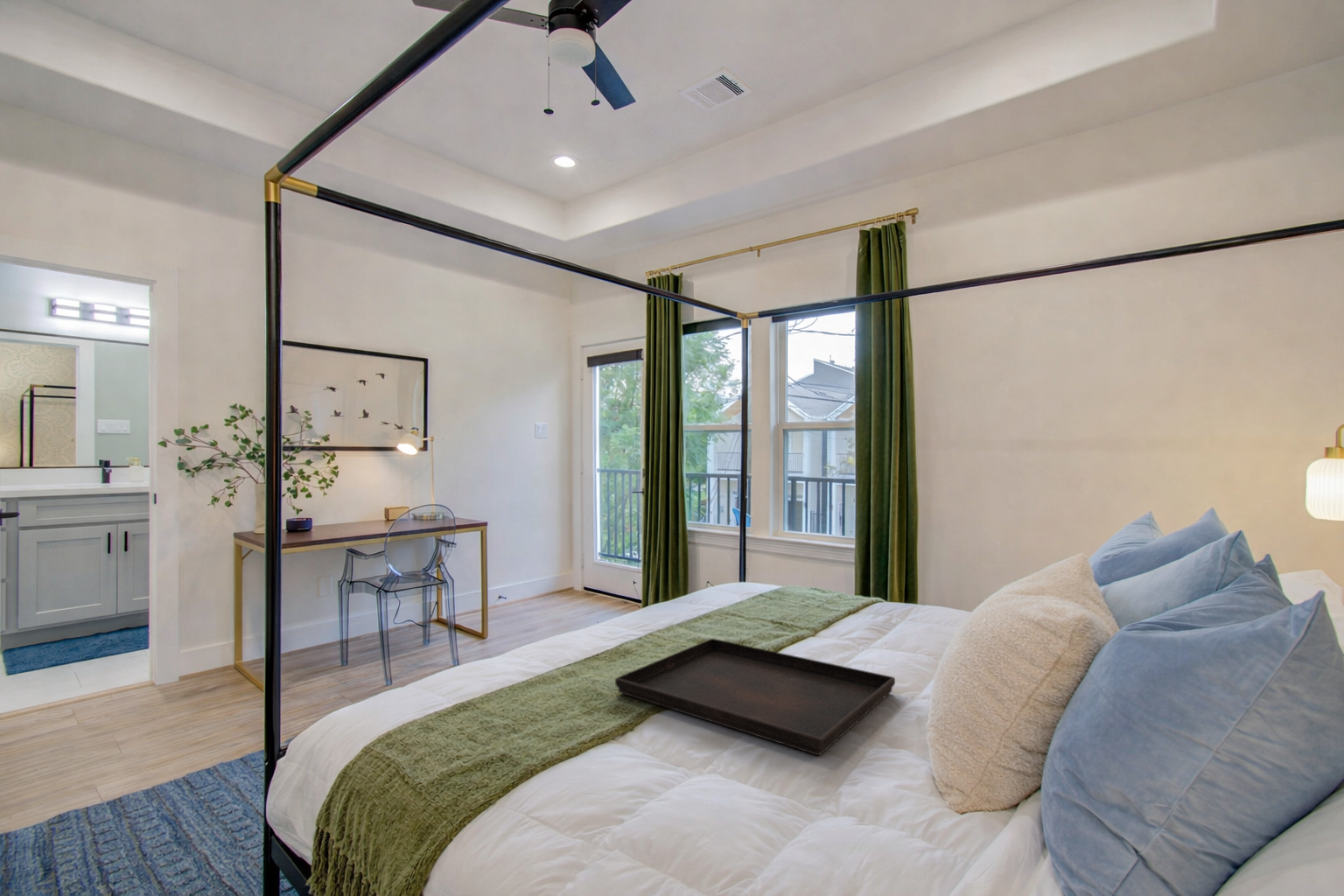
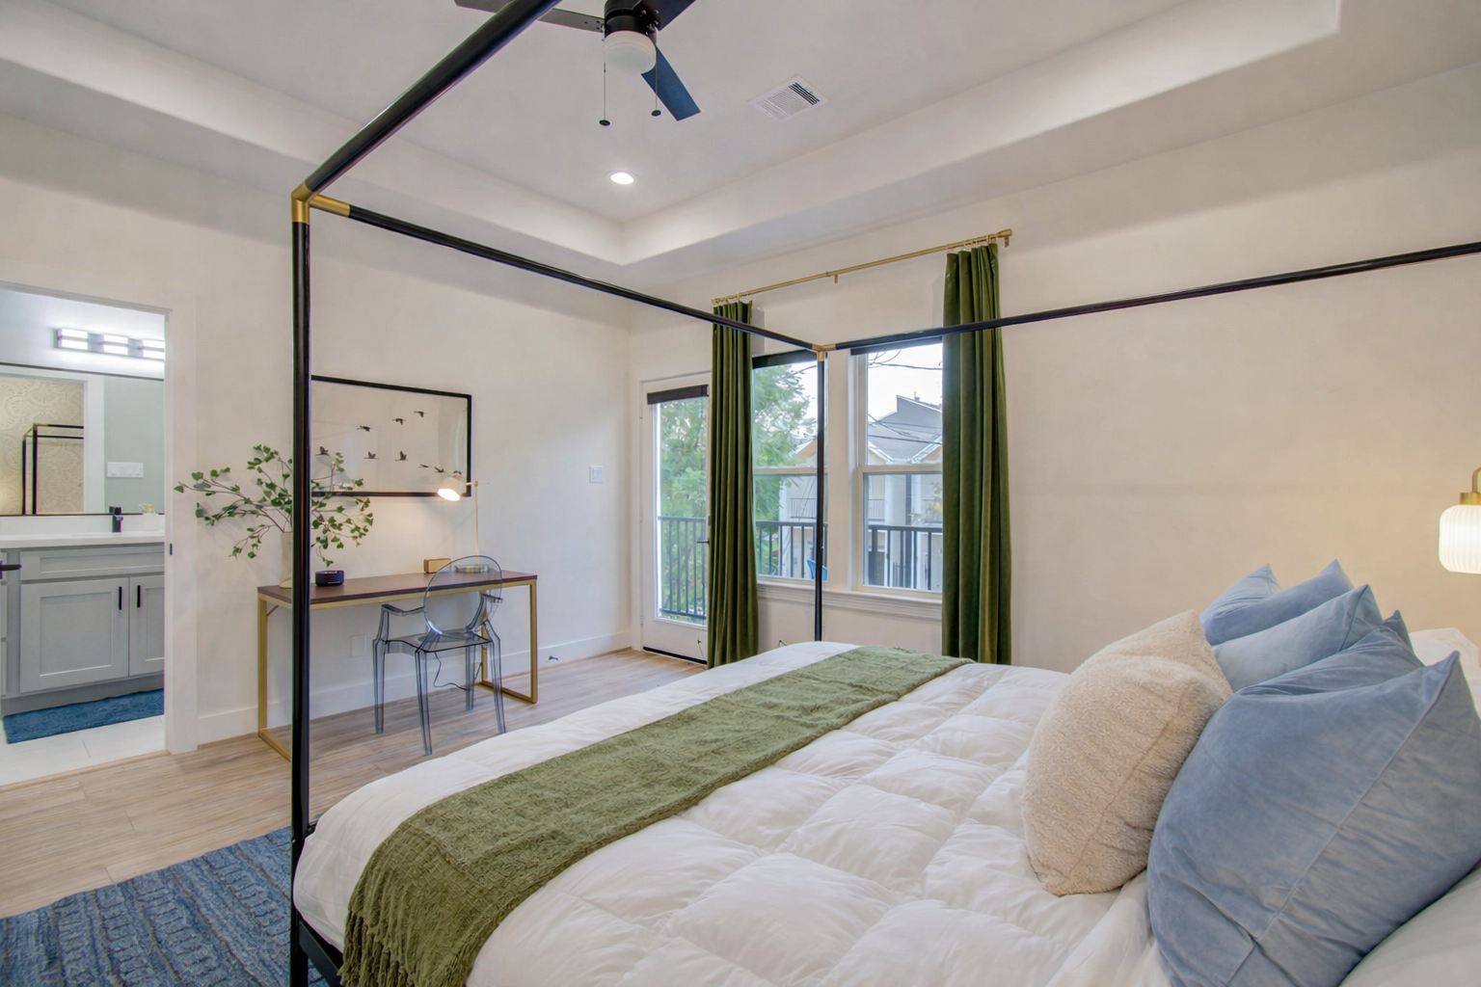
- serving tray (754, 685)
